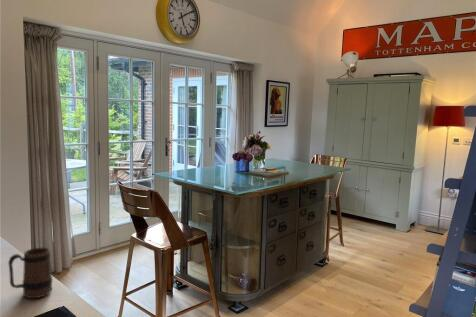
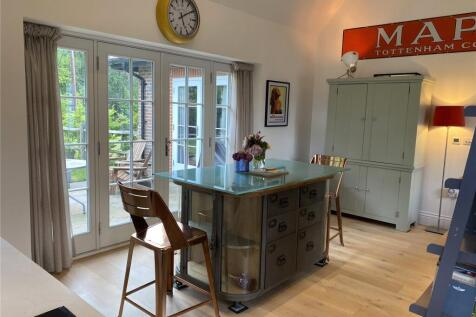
- mug (30, 273)
